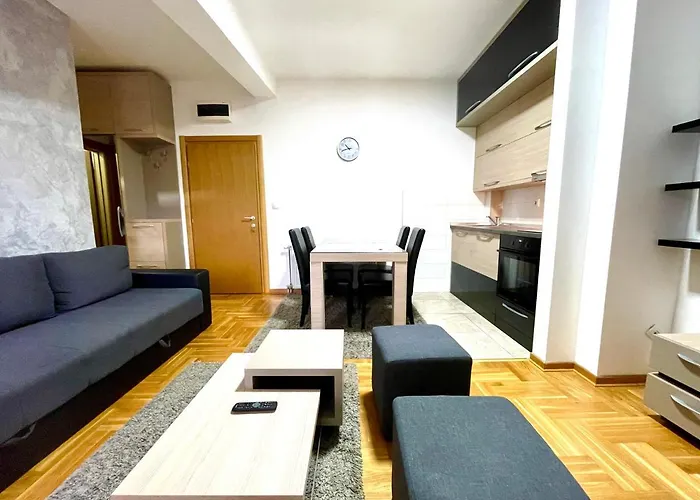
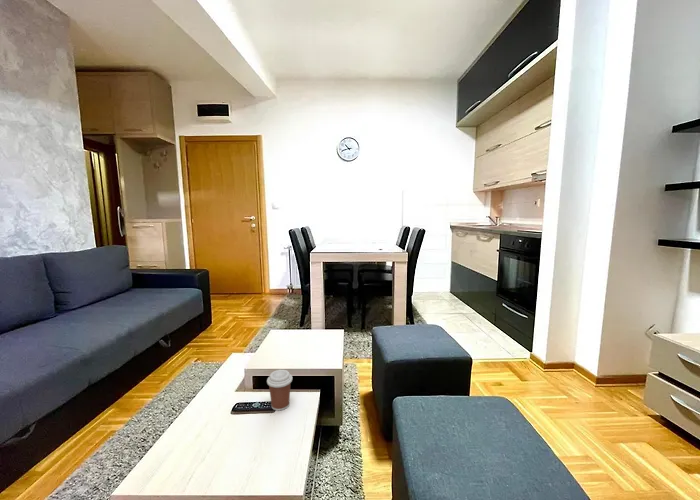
+ coffee cup (280, 389)
